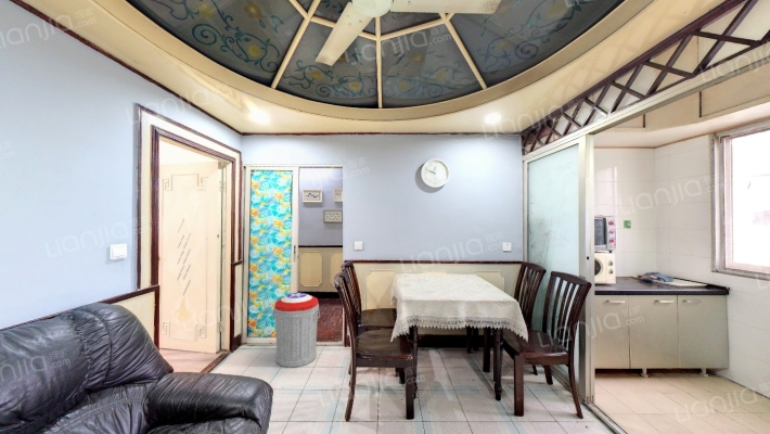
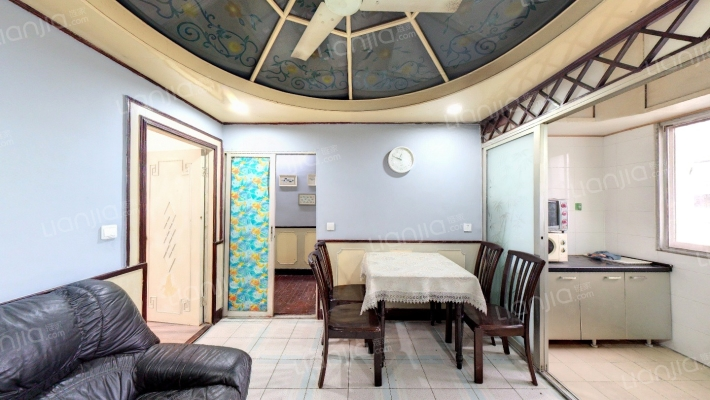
- trash can (296, 326)
